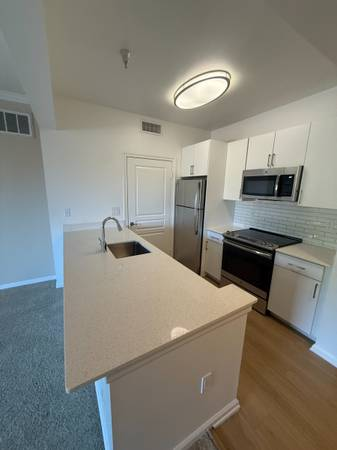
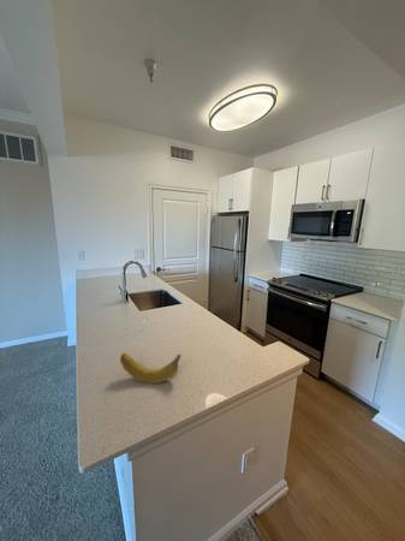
+ fruit (150, 369)
